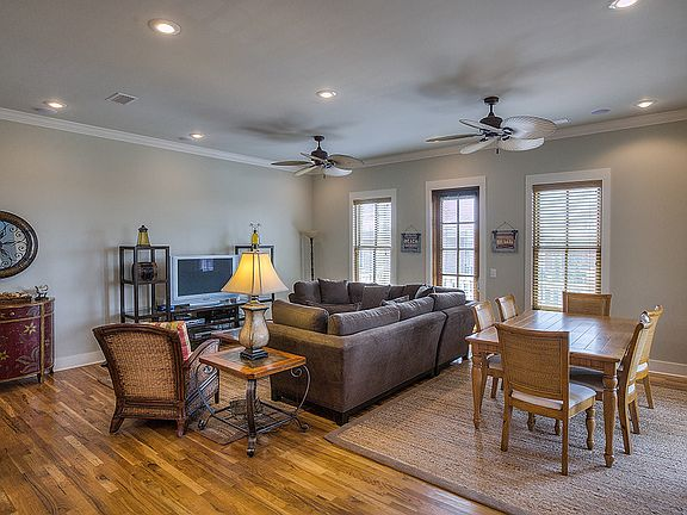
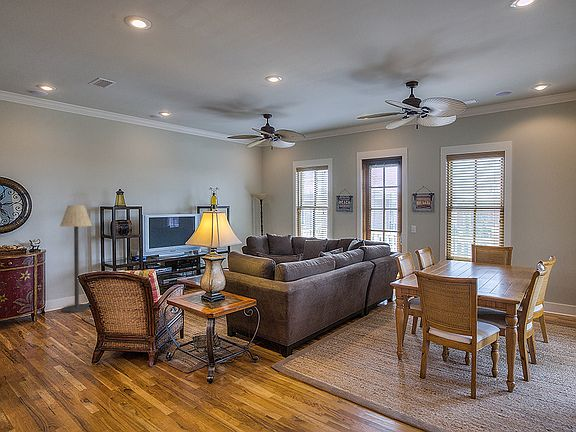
+ floor lamp (76, 257)
